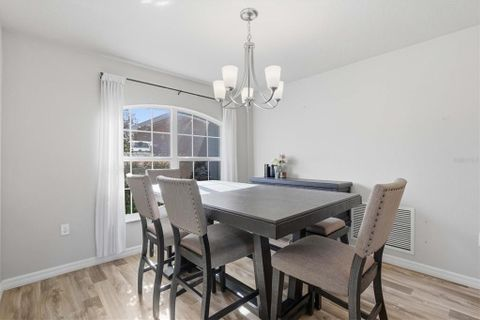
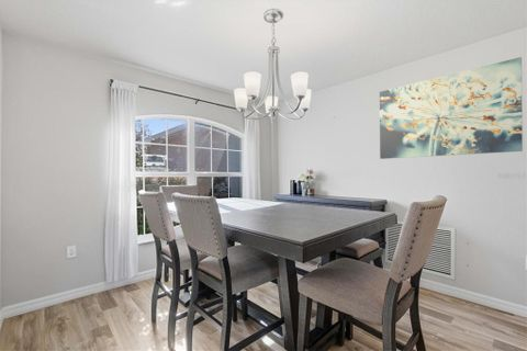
+ wall art (439, 116)
